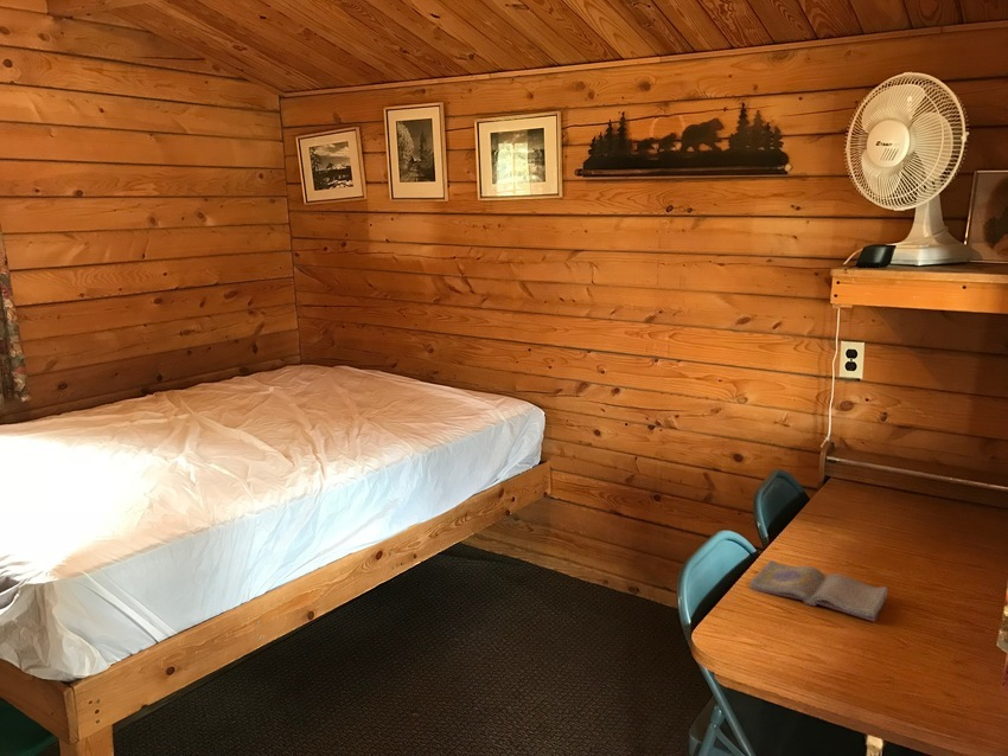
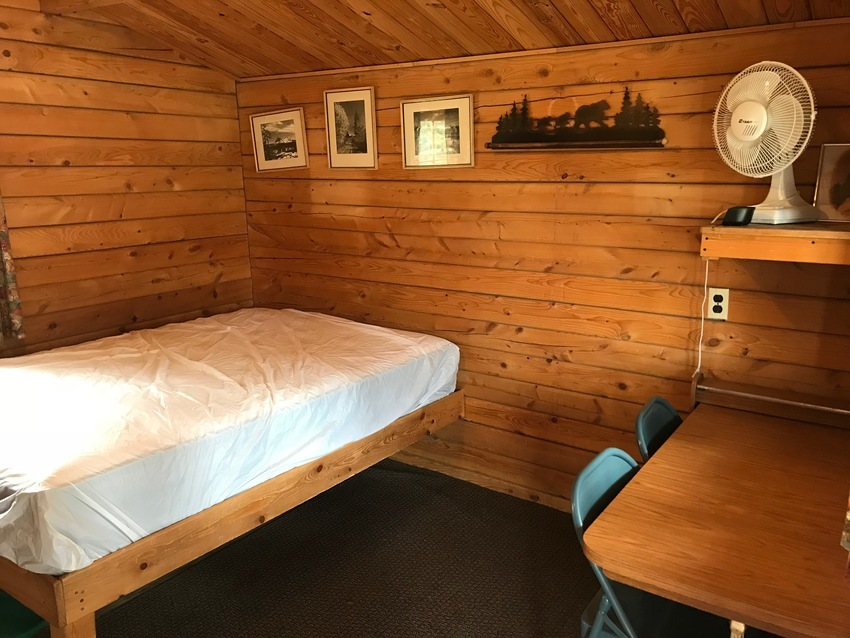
- diary (817, 587)
